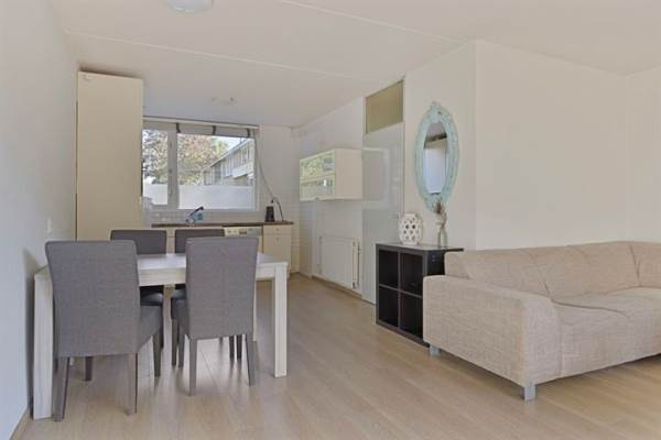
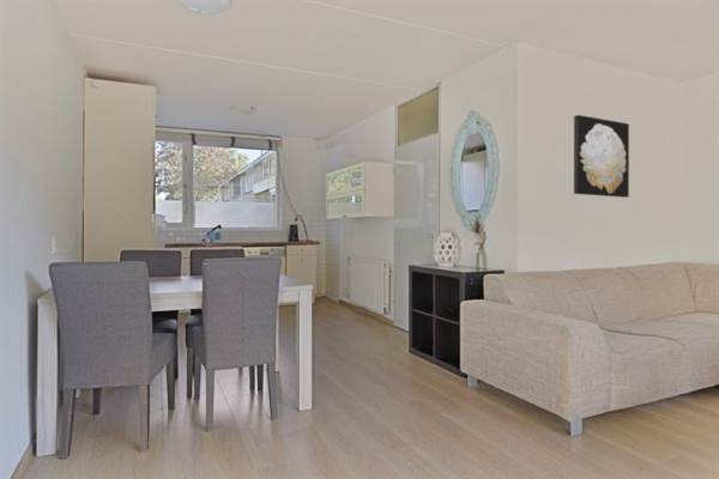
+ wall art (602, 157)
